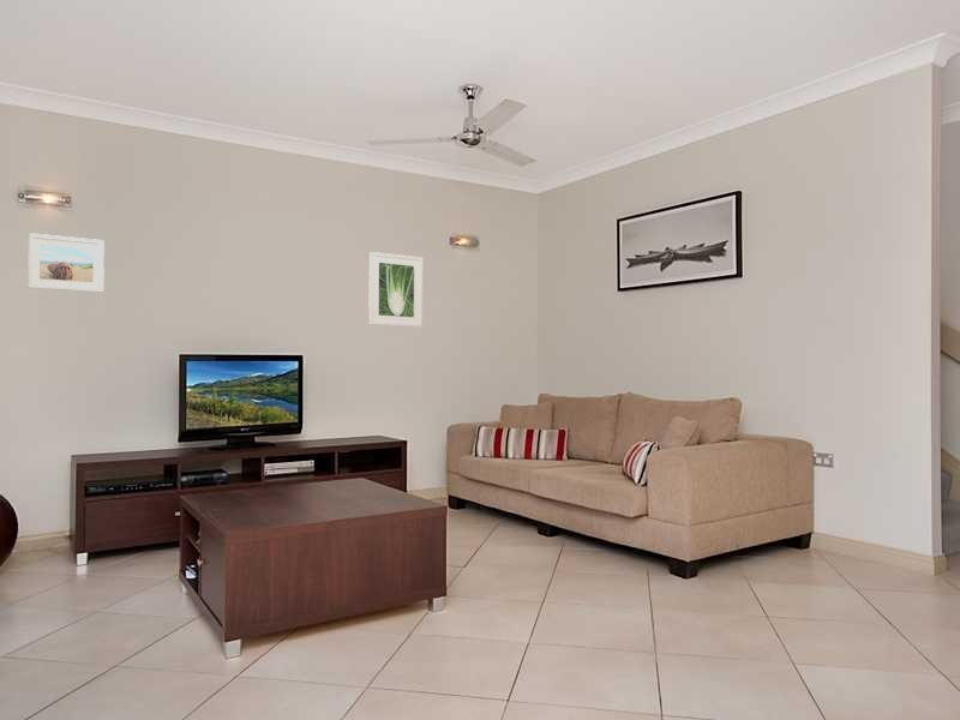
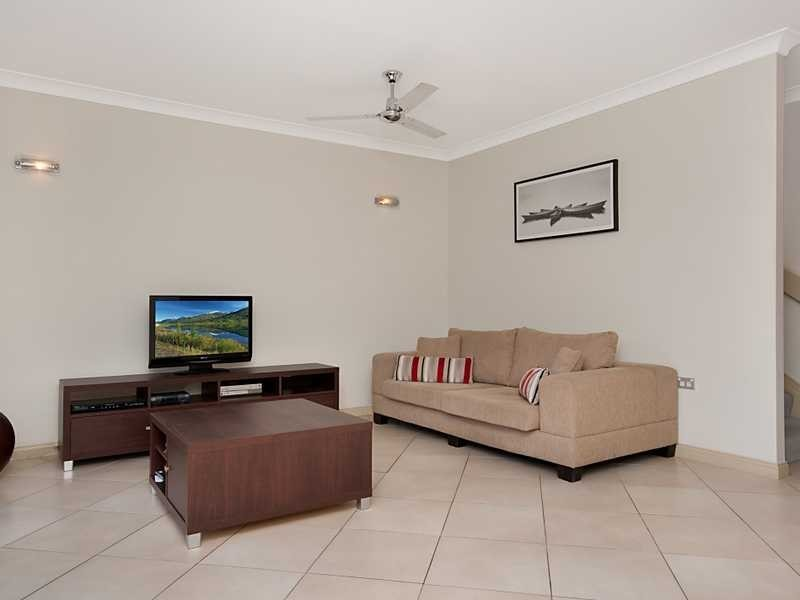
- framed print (396, 289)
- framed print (66, 263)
